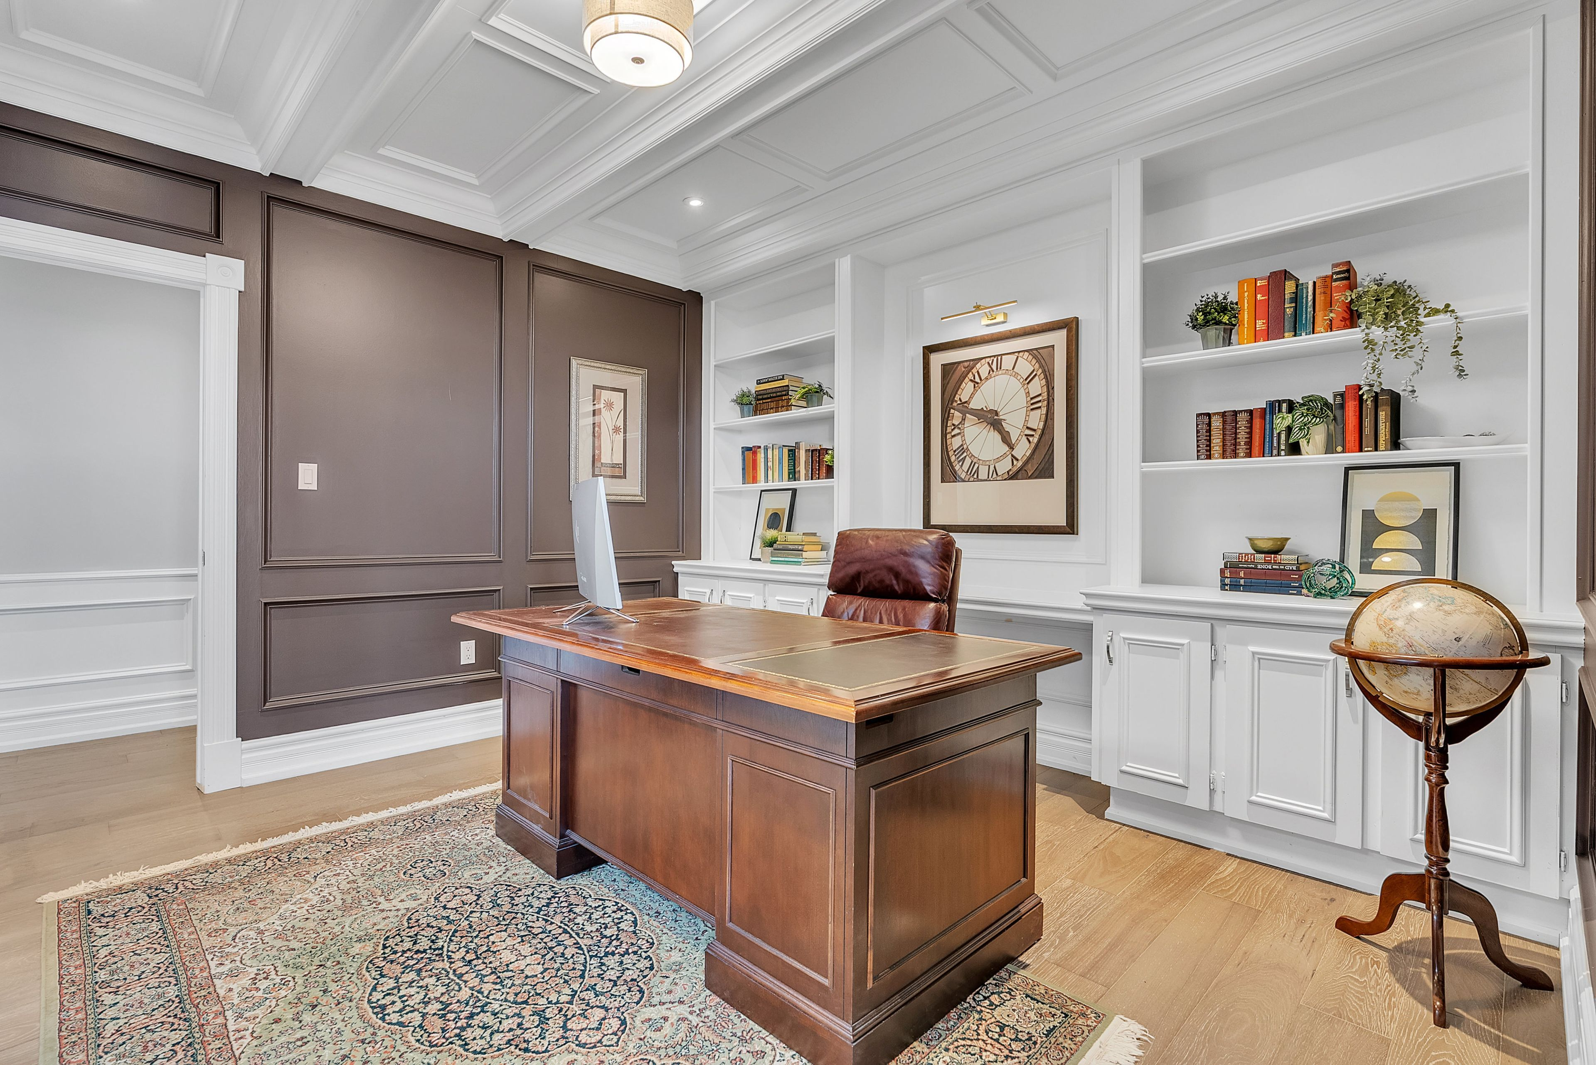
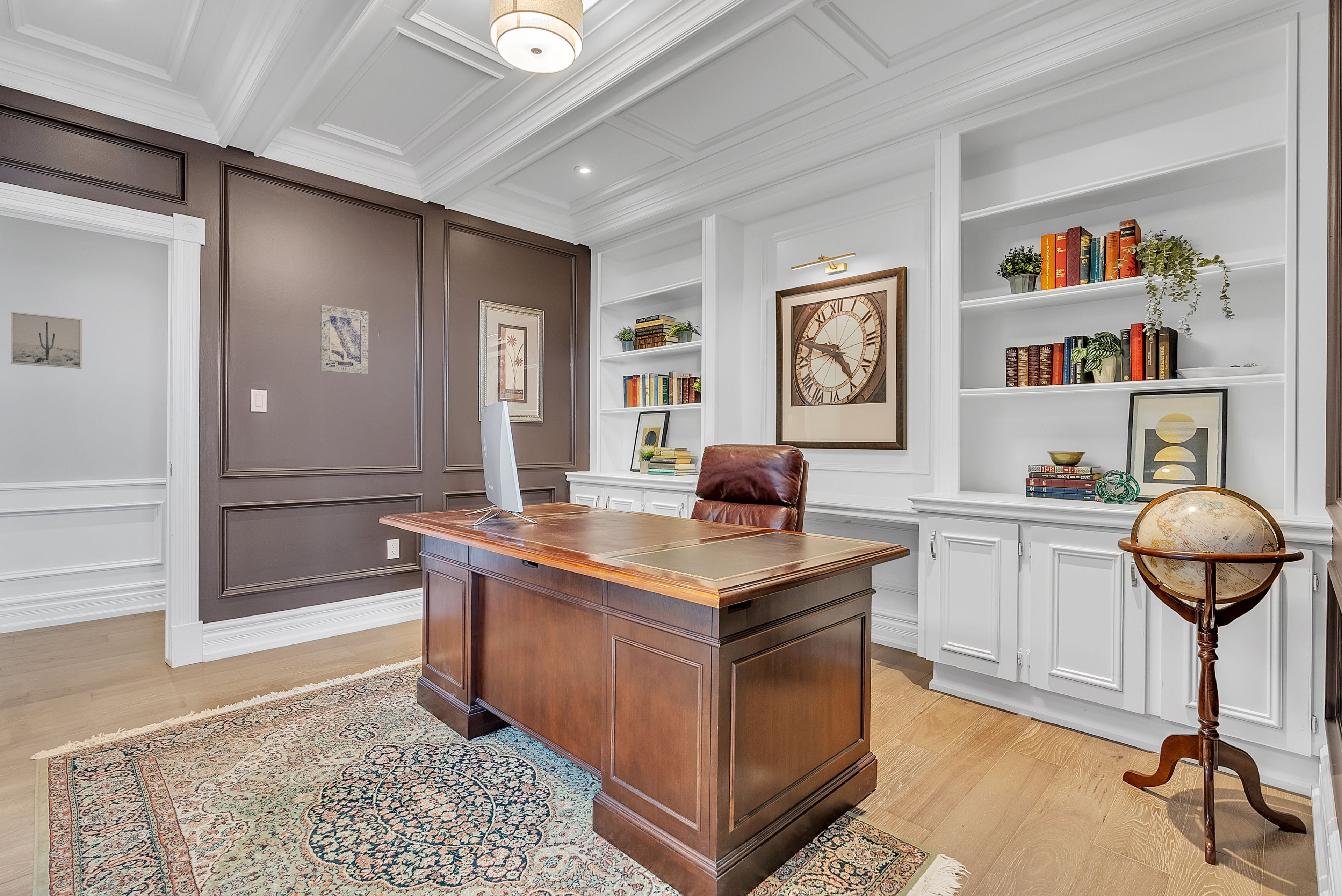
+ wall art (47, 341)
+ wall art (345, 341)
